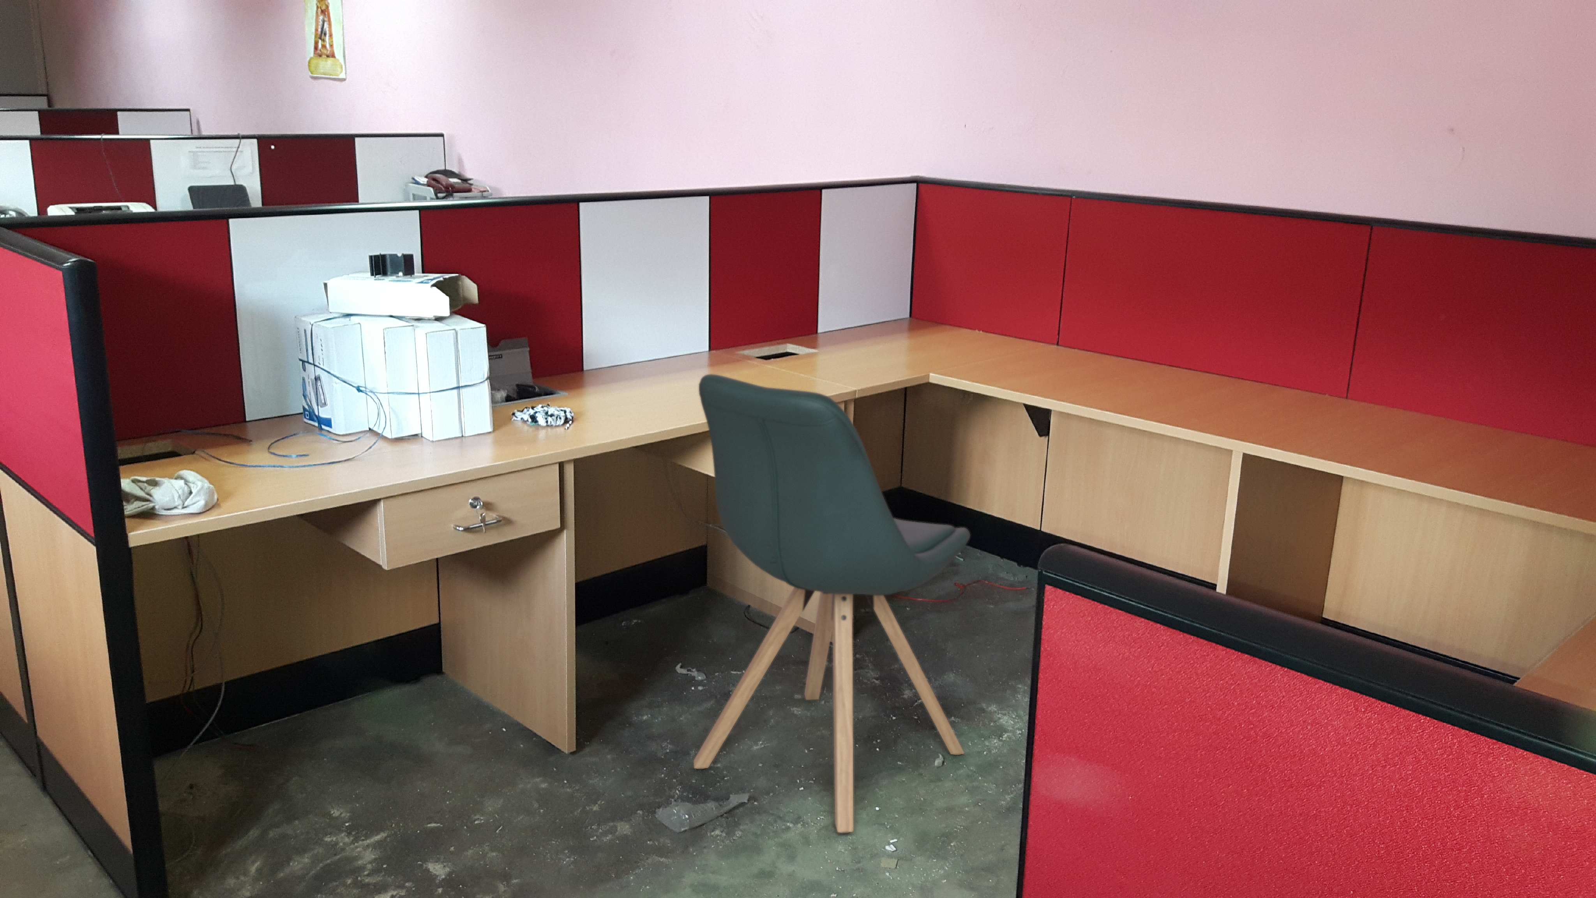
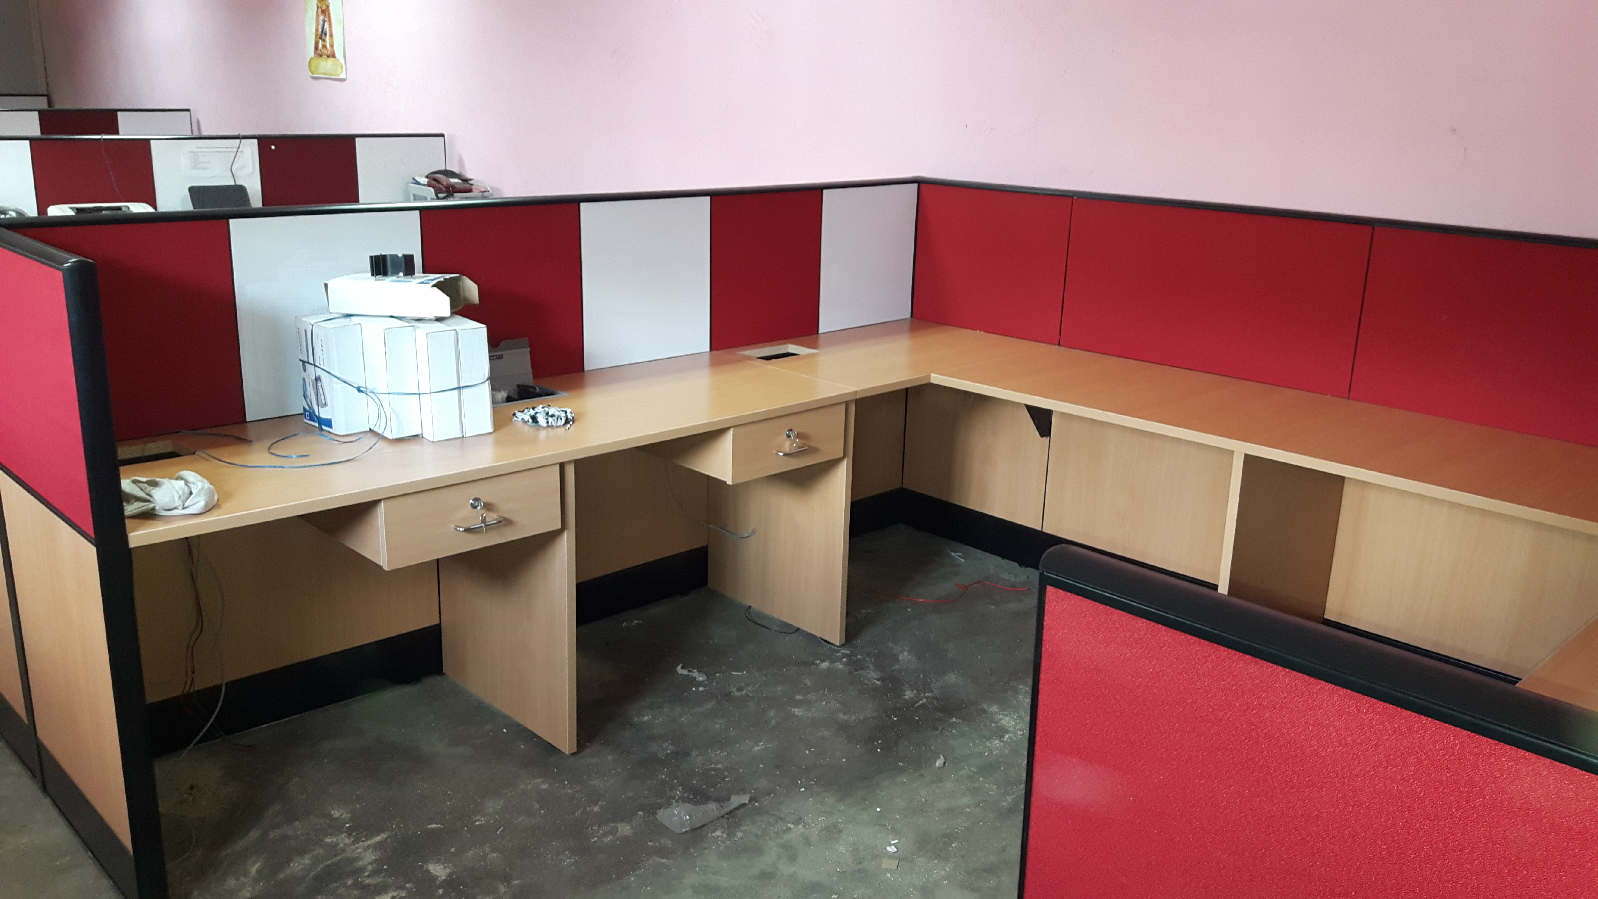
- chair (834, 571)
